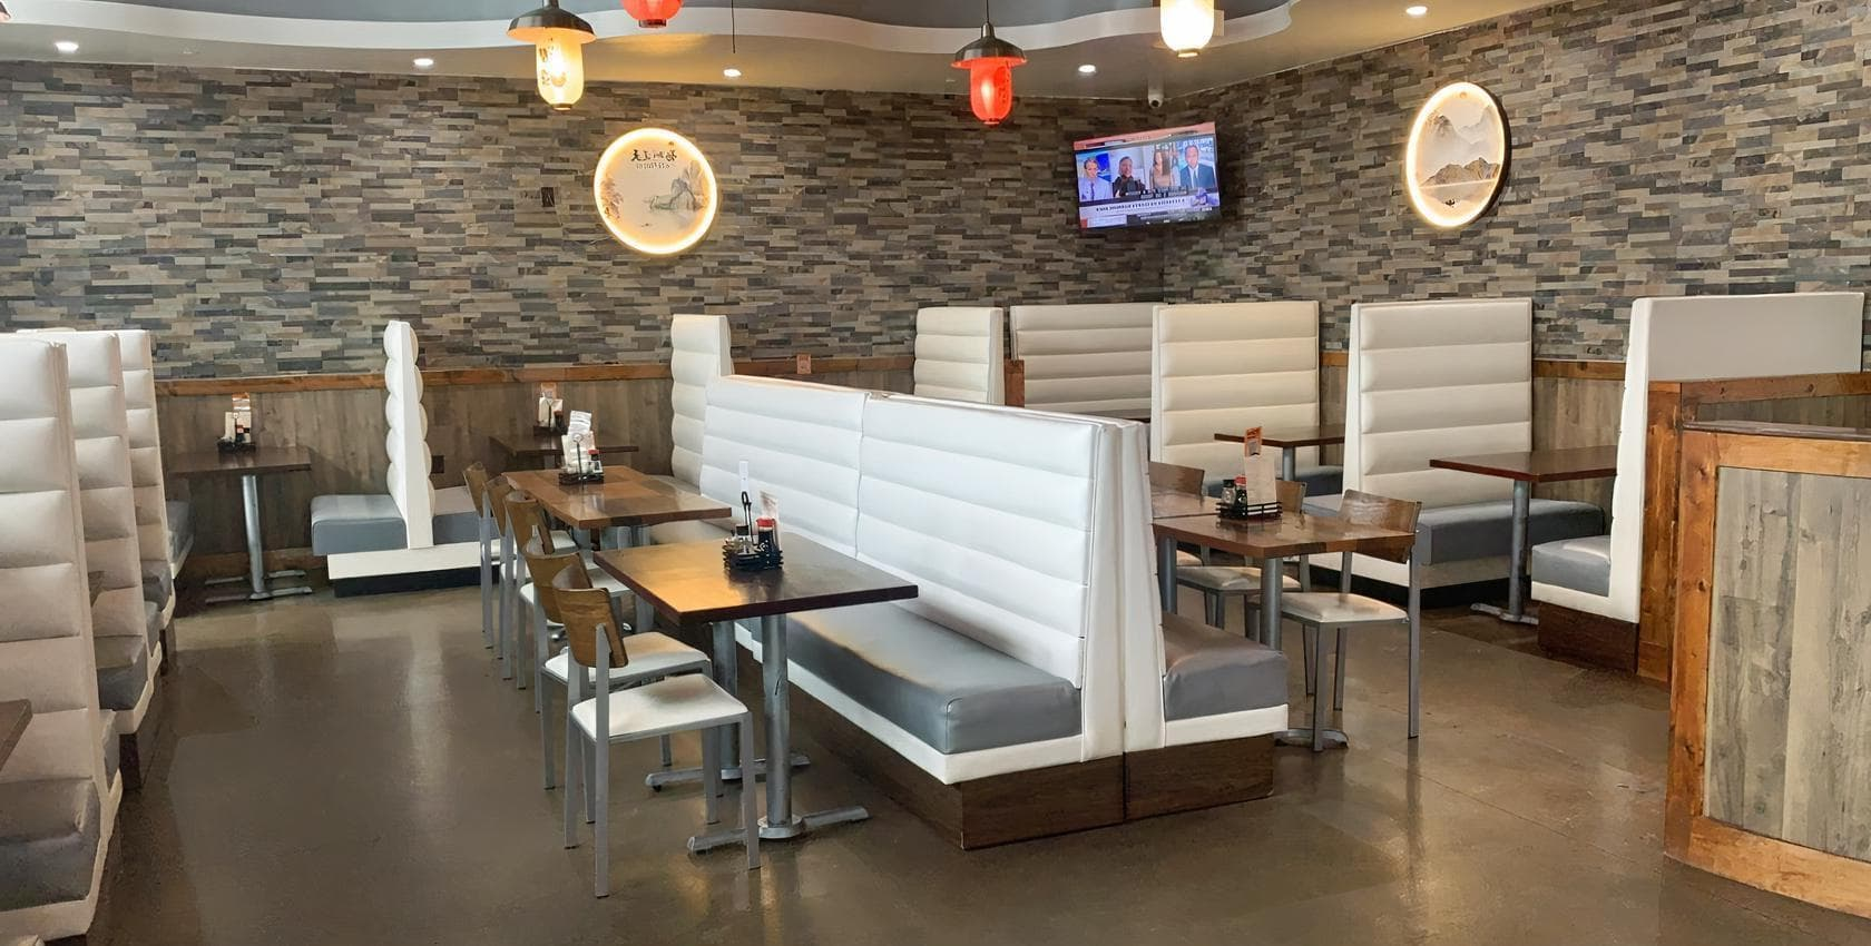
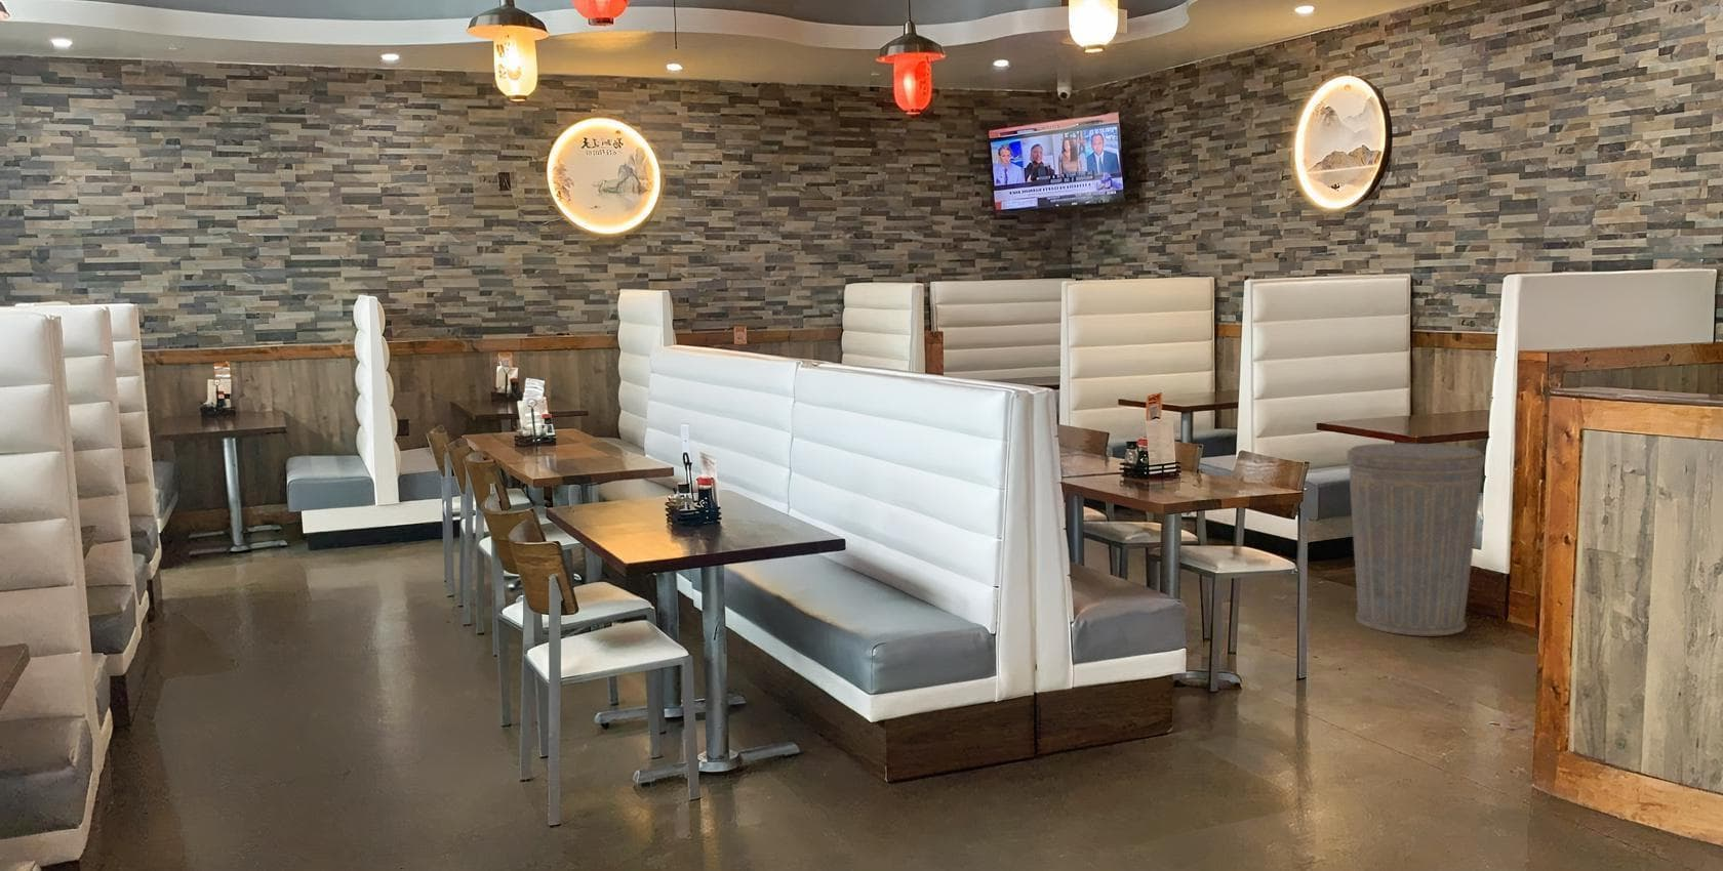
+ trash can (1412, 535)
